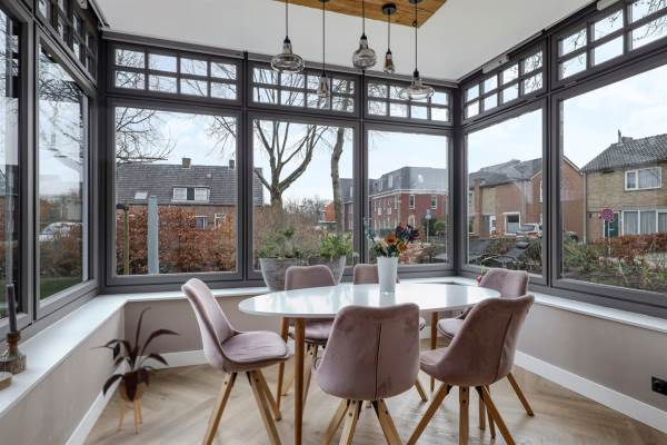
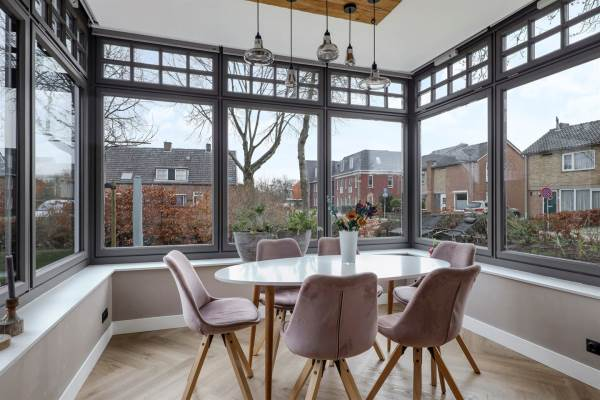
- house plant (135, 370)
